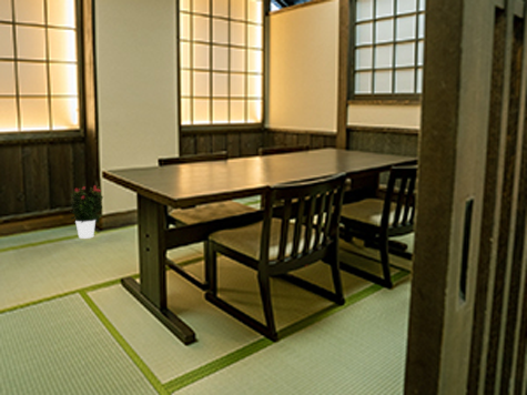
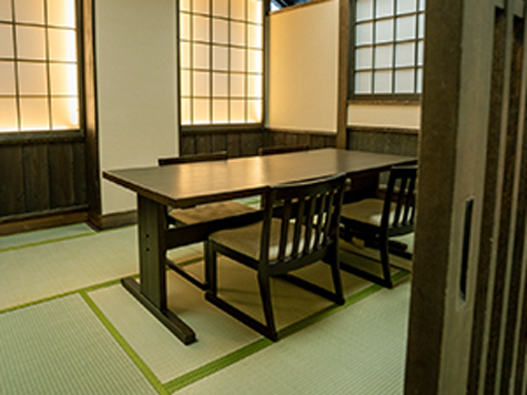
- potted flower (85, 211)
